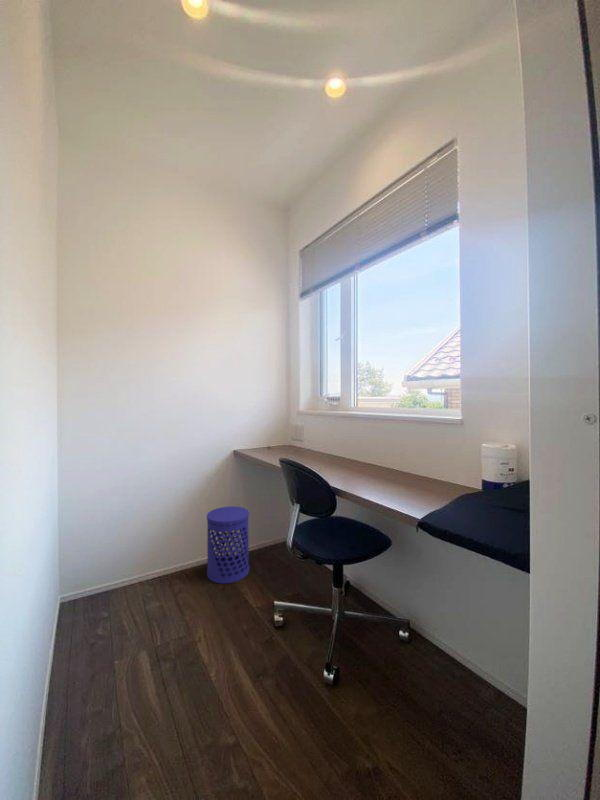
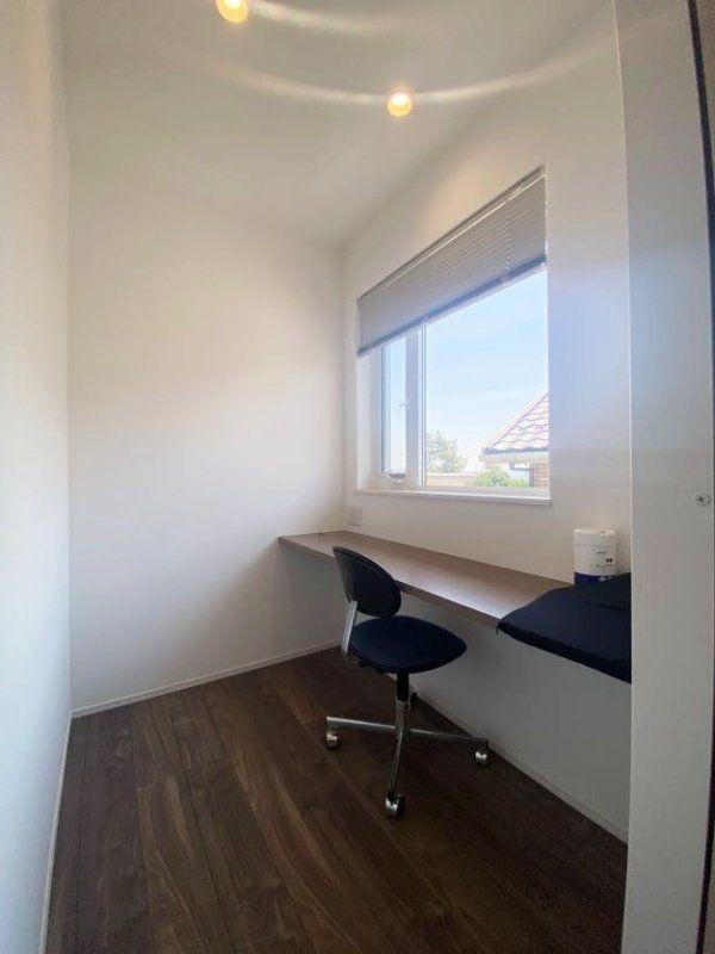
- waste bin (228, 542)
